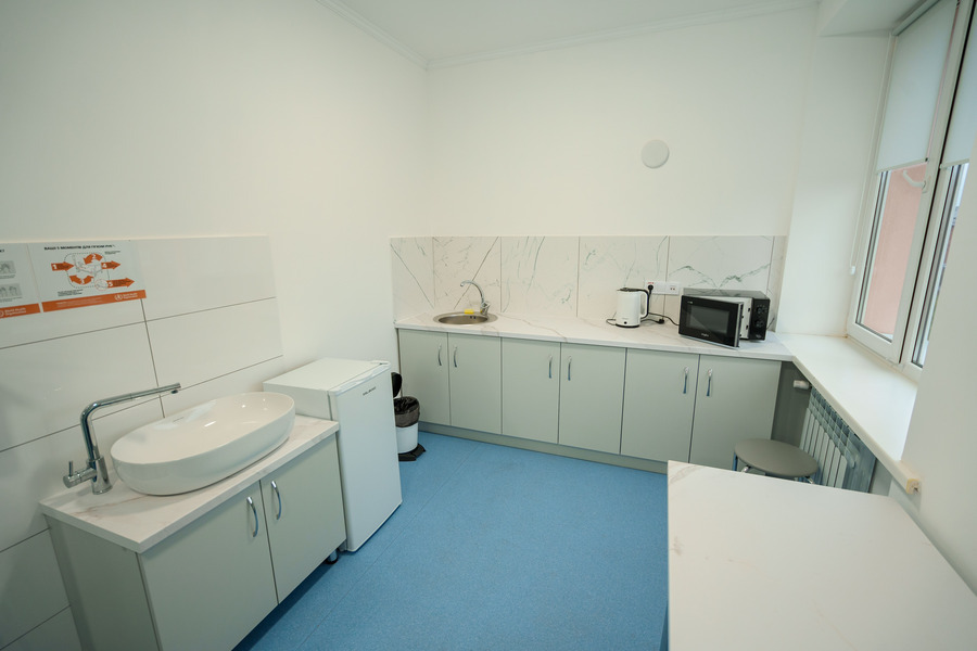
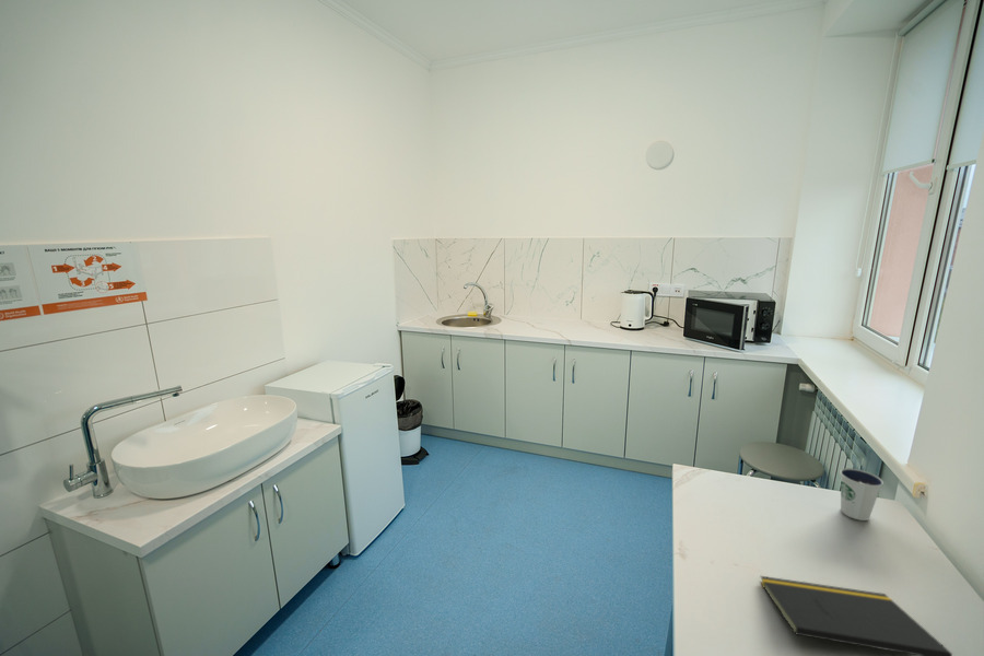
+ dixie cup (857, 495)
+ notepad (843, 612)
